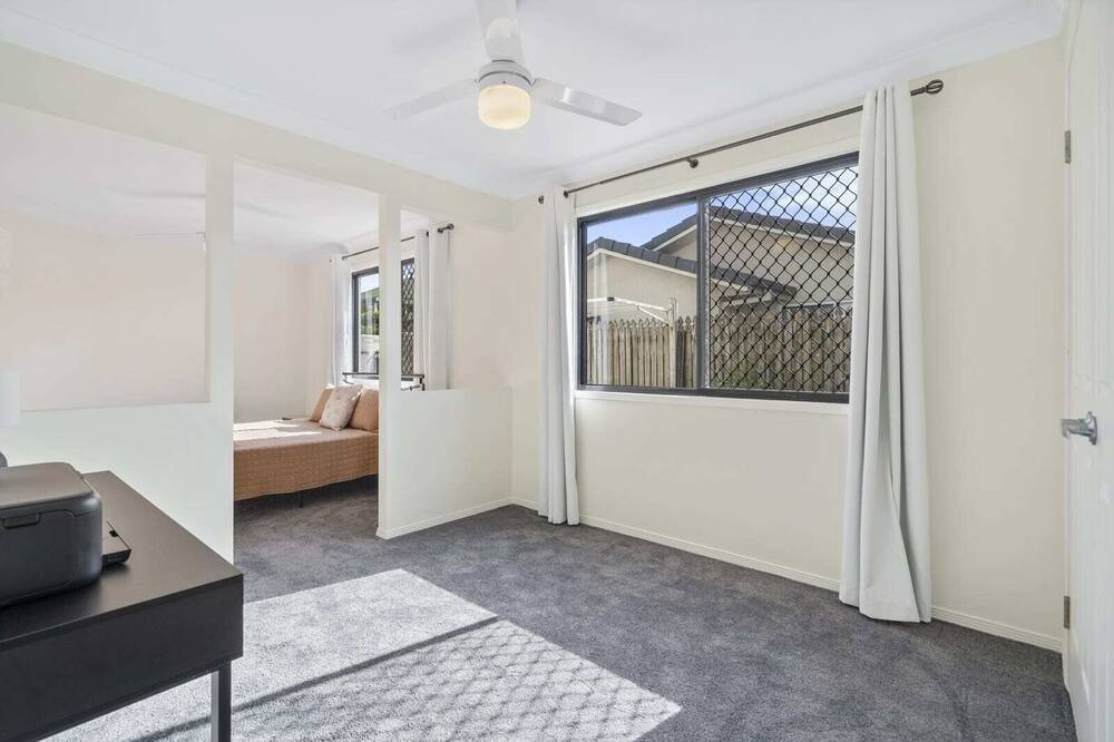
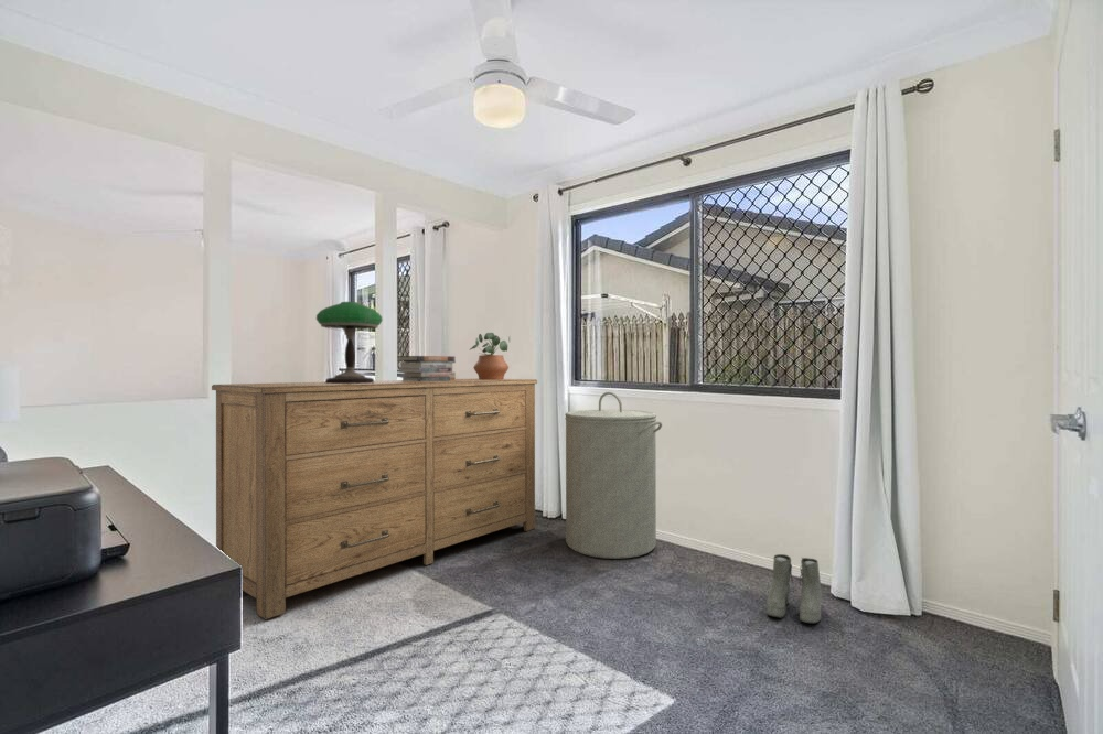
+ laundry hamper (610, 467)
+ table lamp (350, 342)
+ boots (792, 581)
+ dresser (401, 467)
+ potted plant (488, 355)
+ book stack (427, 368)
